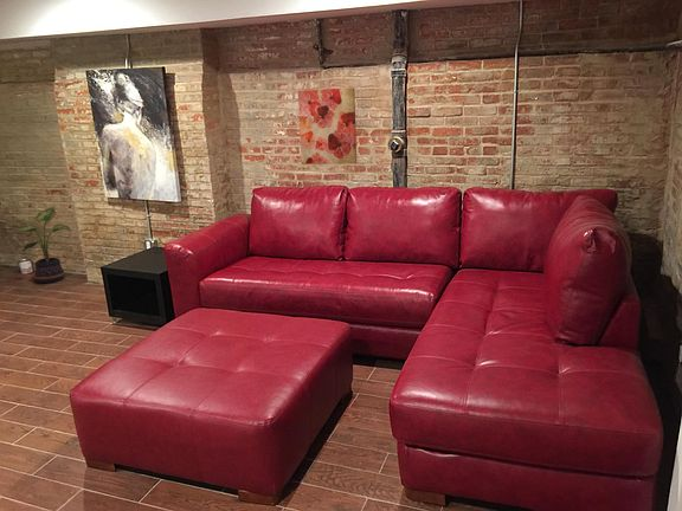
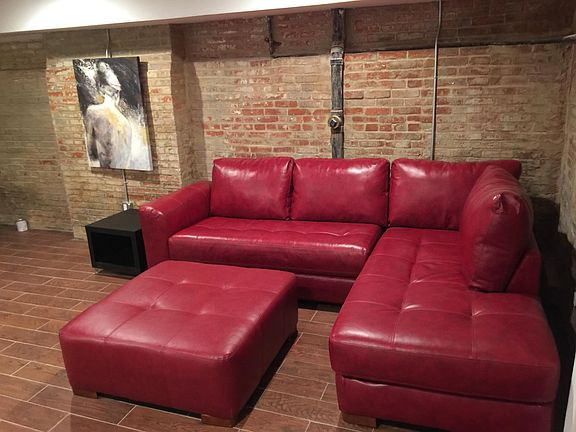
- wall art (327, 127)
- potted plant (46, 245)
